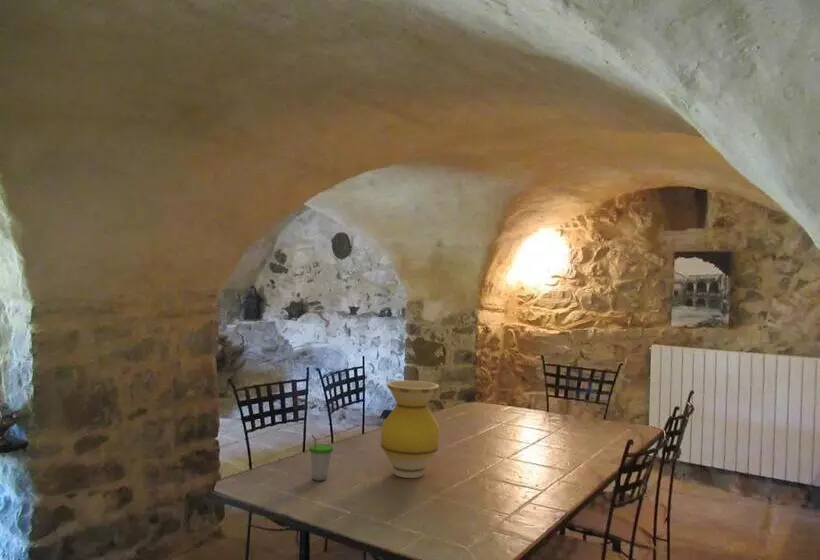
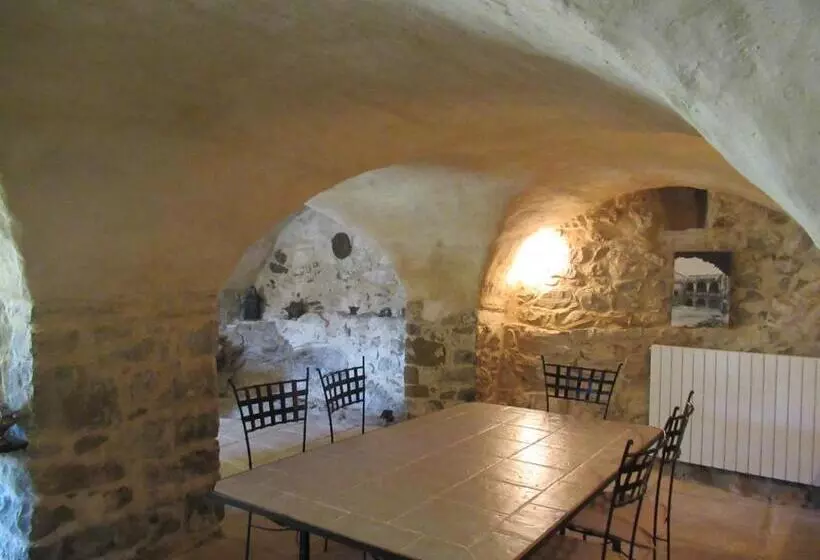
- vase (410, 428)
- cup (320, 455)
